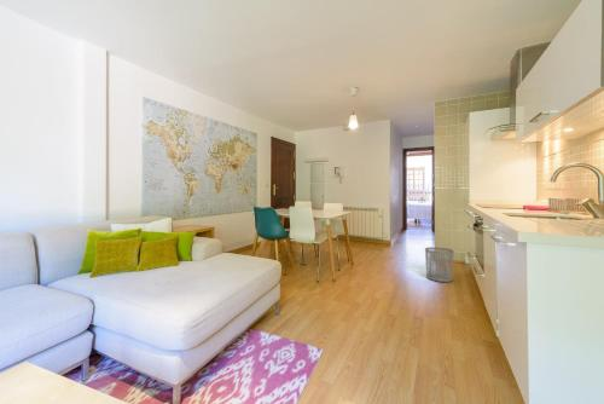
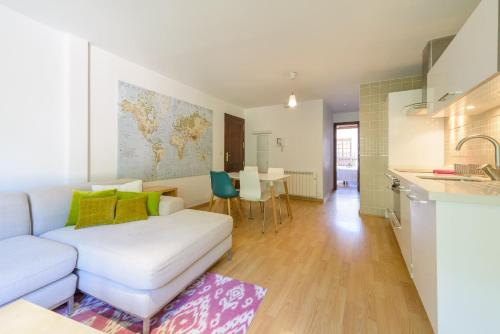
- waste bin (439, 264)
